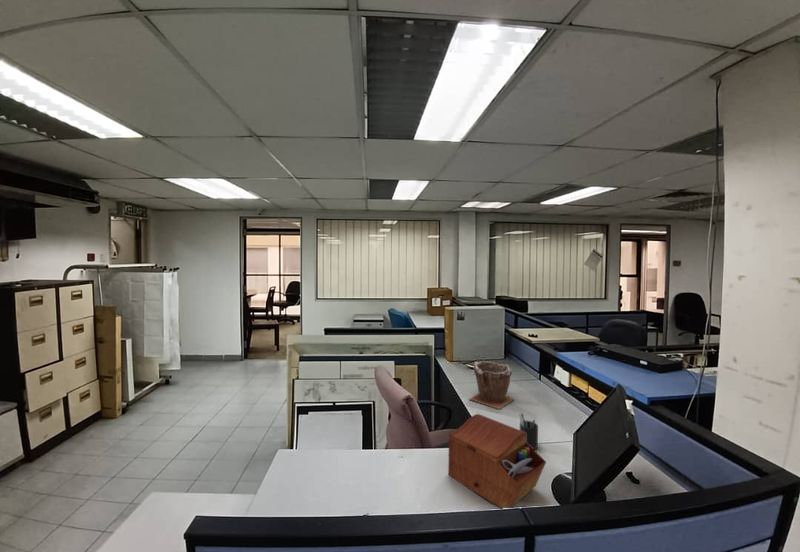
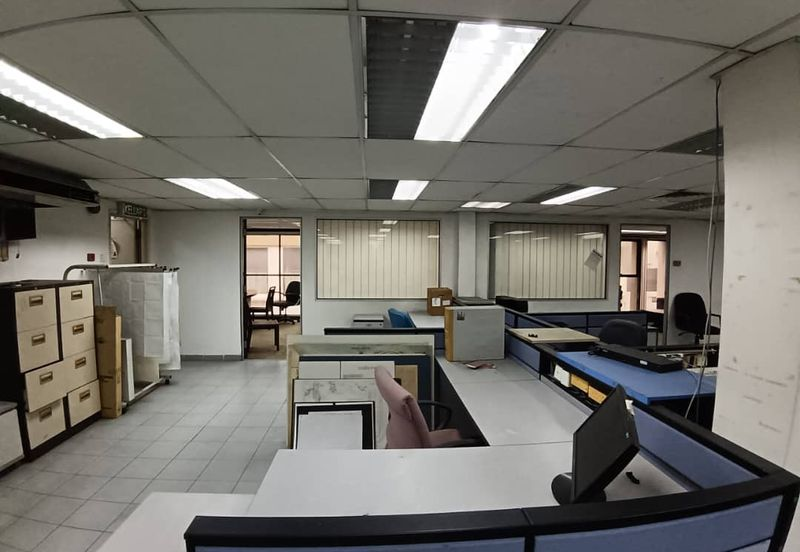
- plant pot (491, 382)
- pen holder (527, 428)
- sewing box (494, 459)
